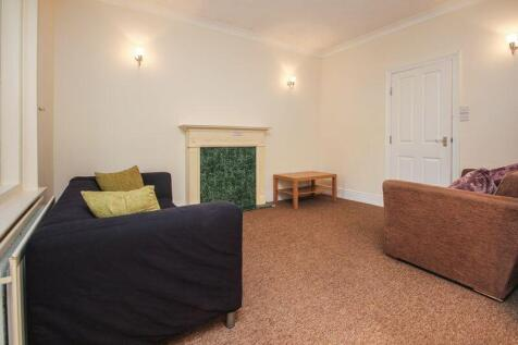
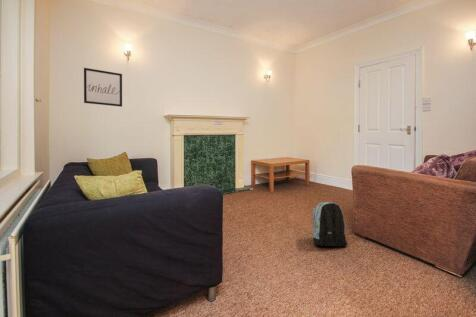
+ backpack (327, 222)
+ wall art (103, 87)
